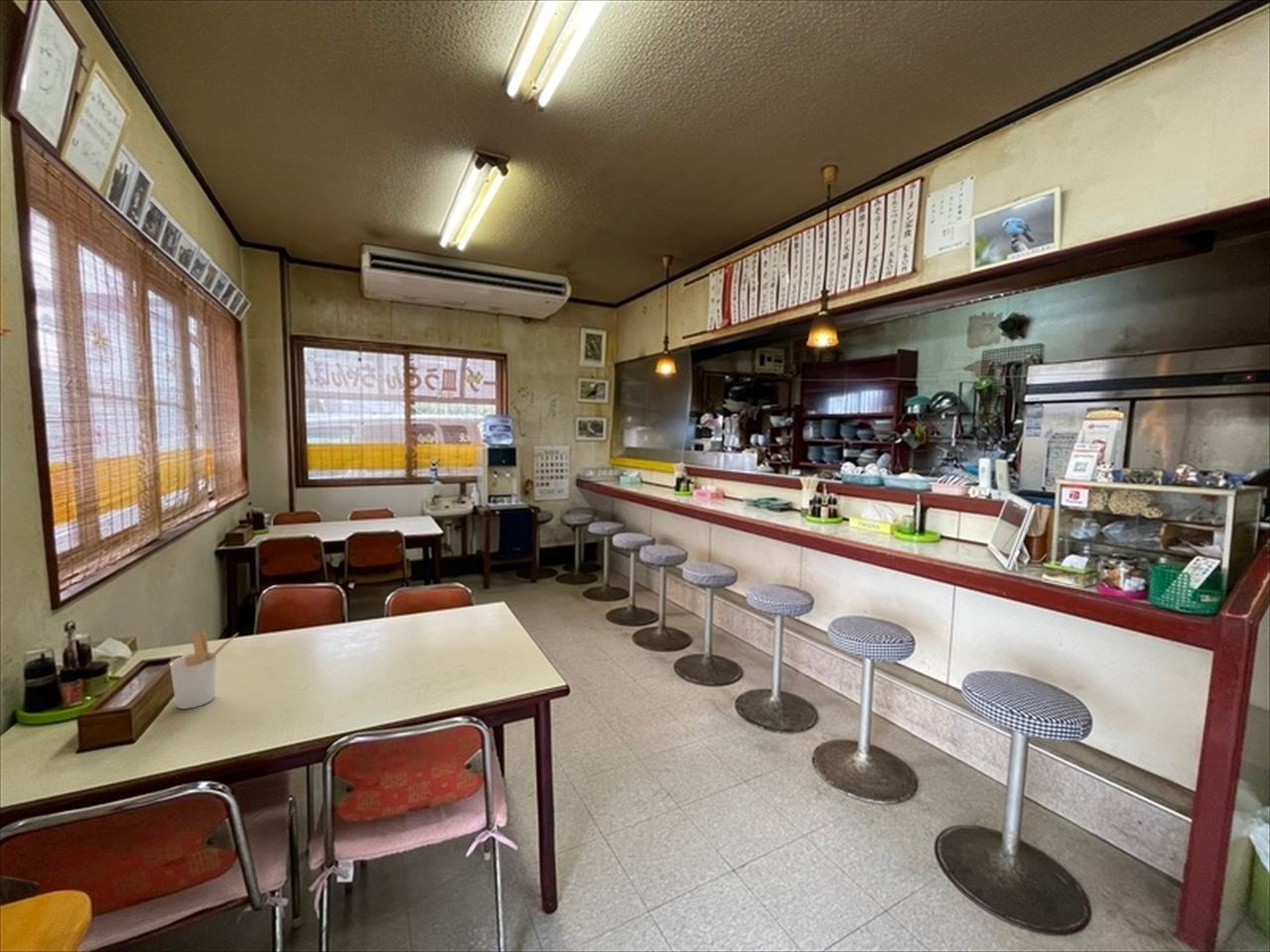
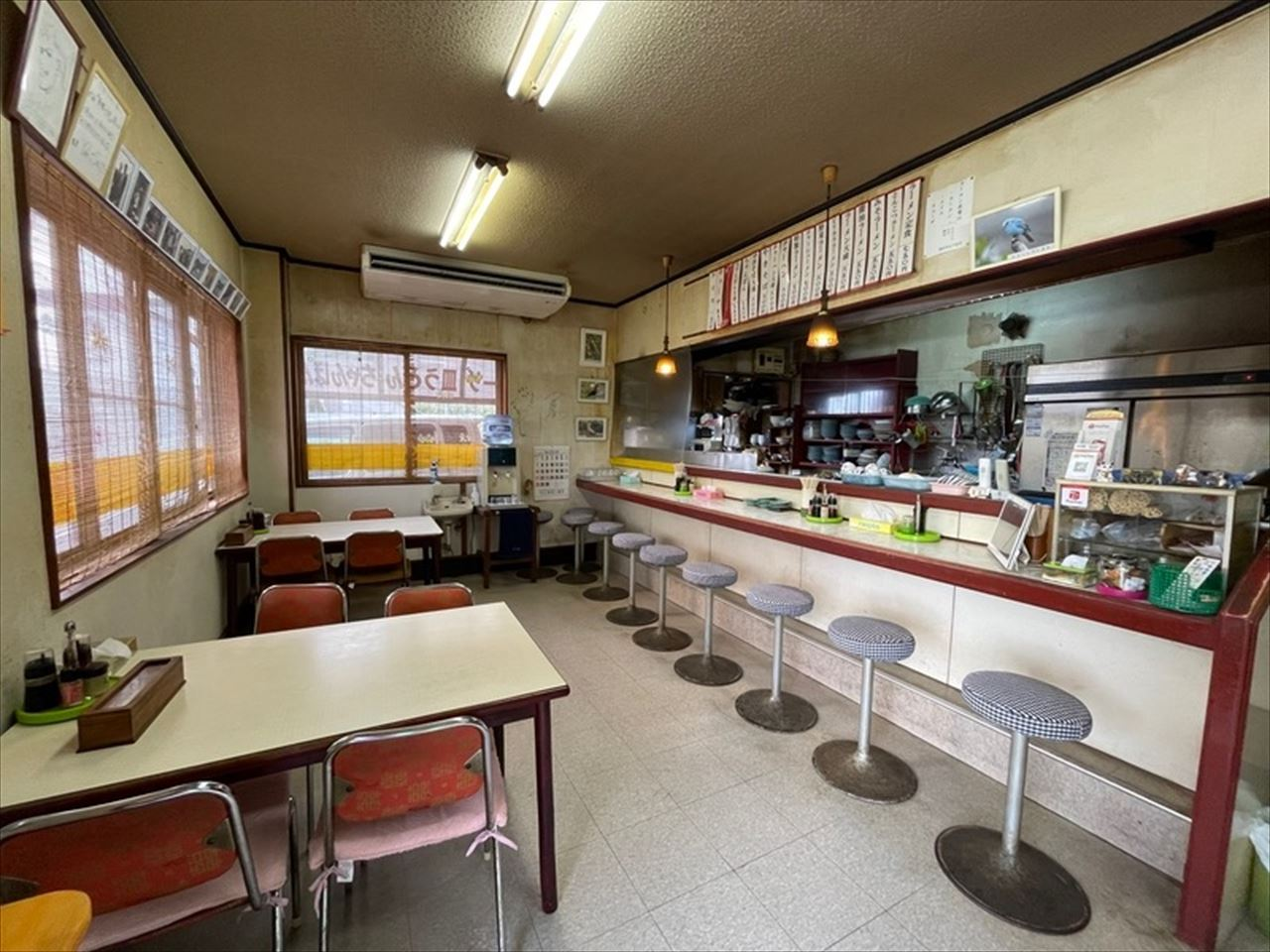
- utensil holder (205, 667)
